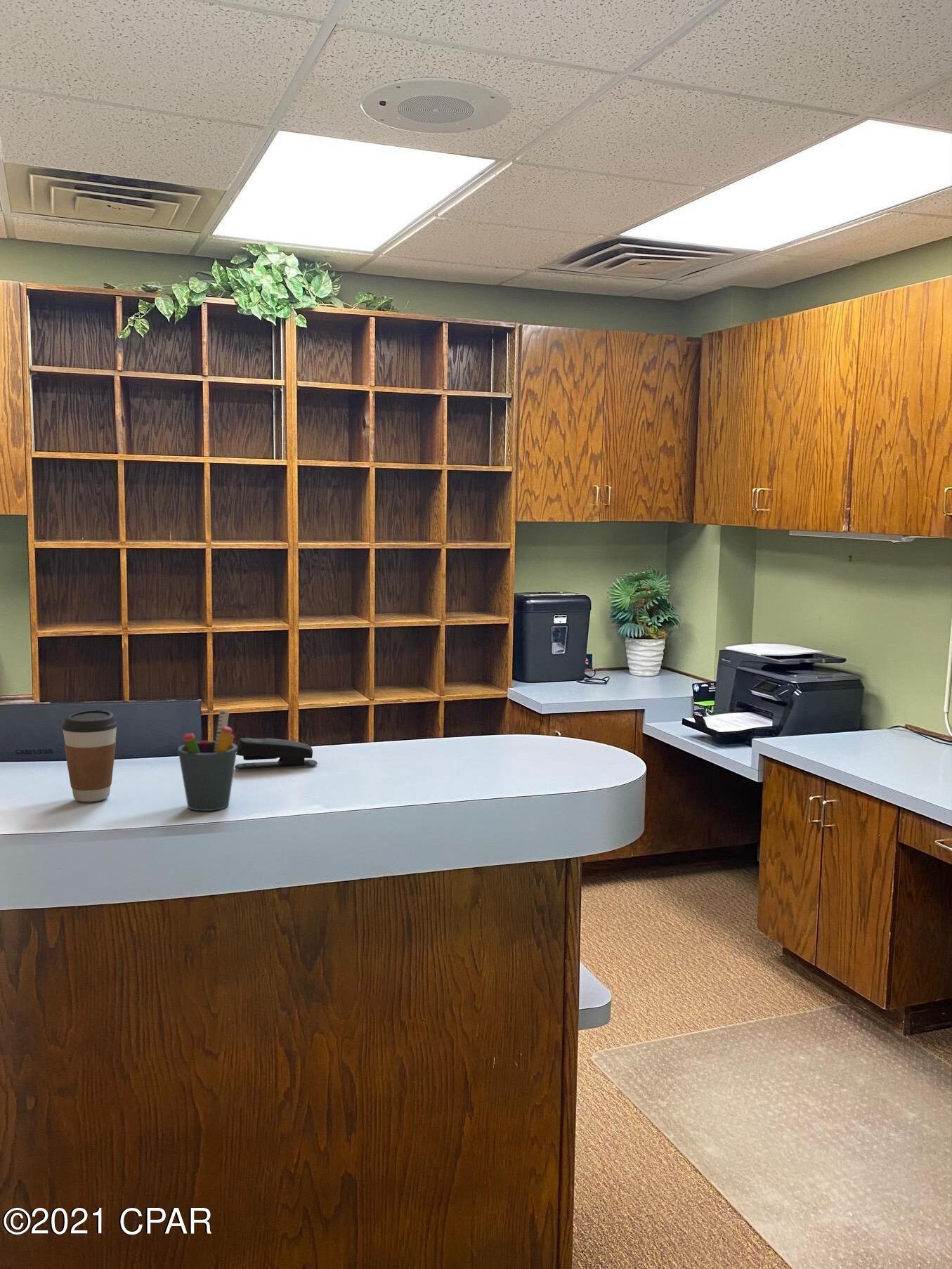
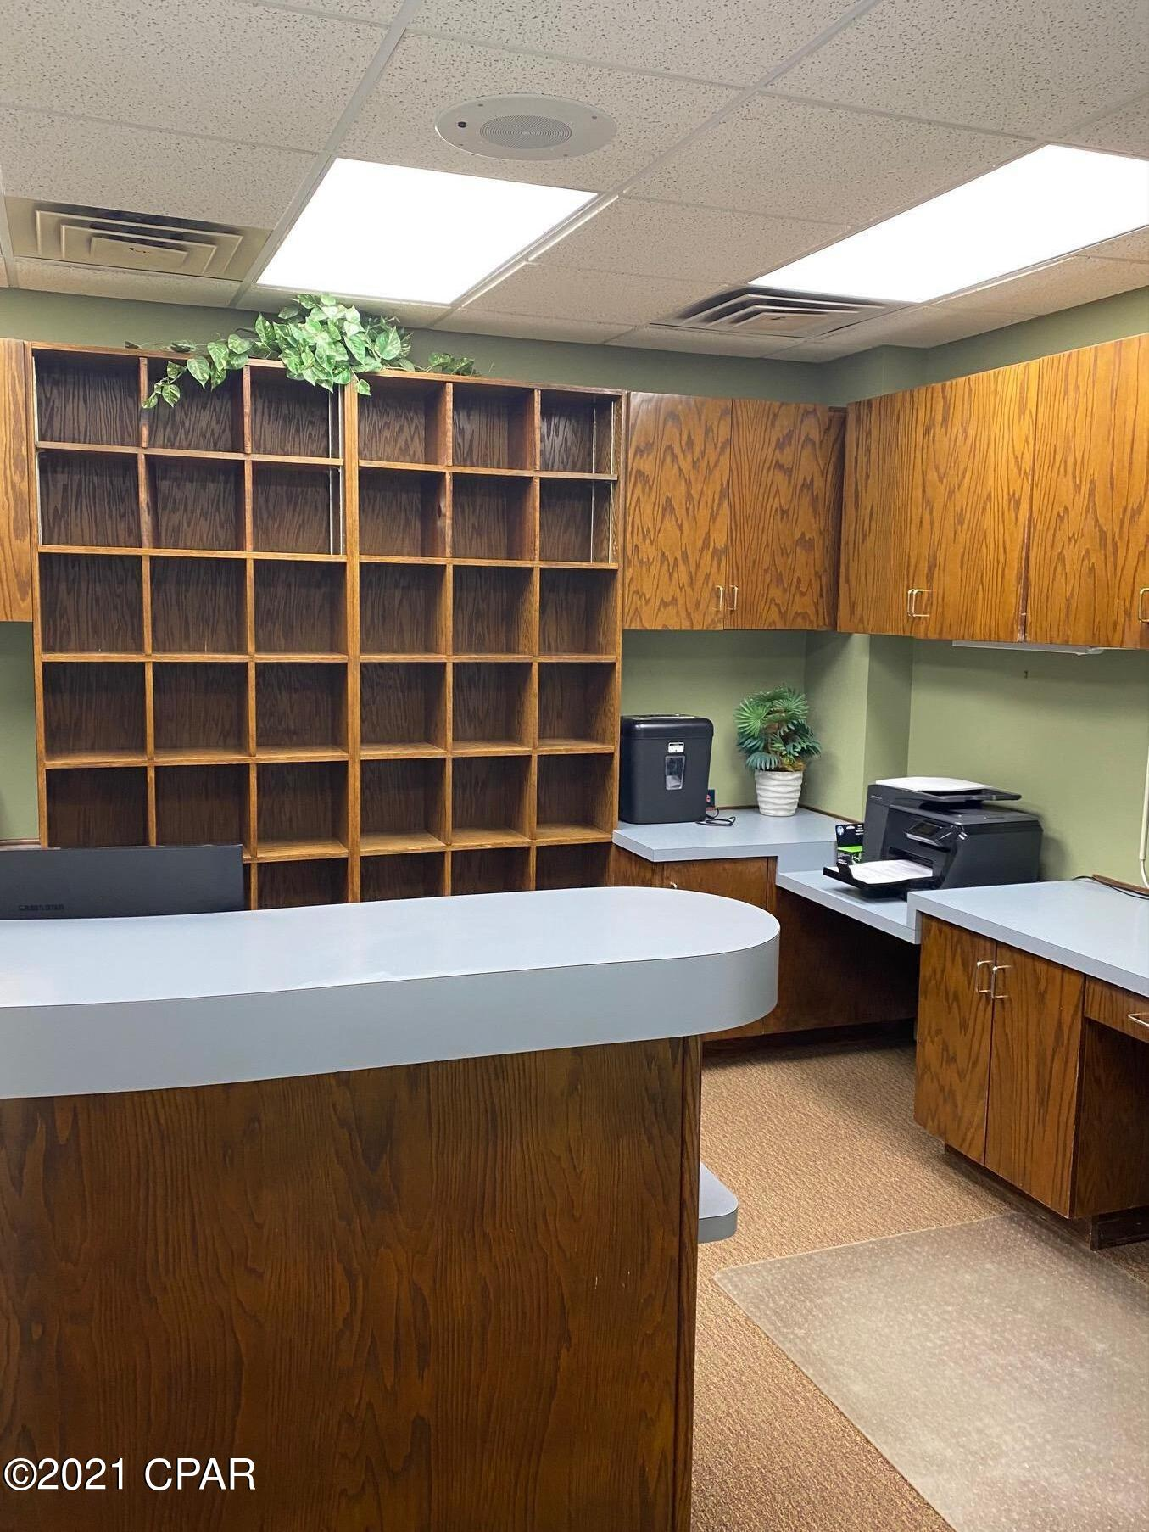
- stapler (276, 751)
- pen holder (208, 760)
- coffee cup (91, 756)
